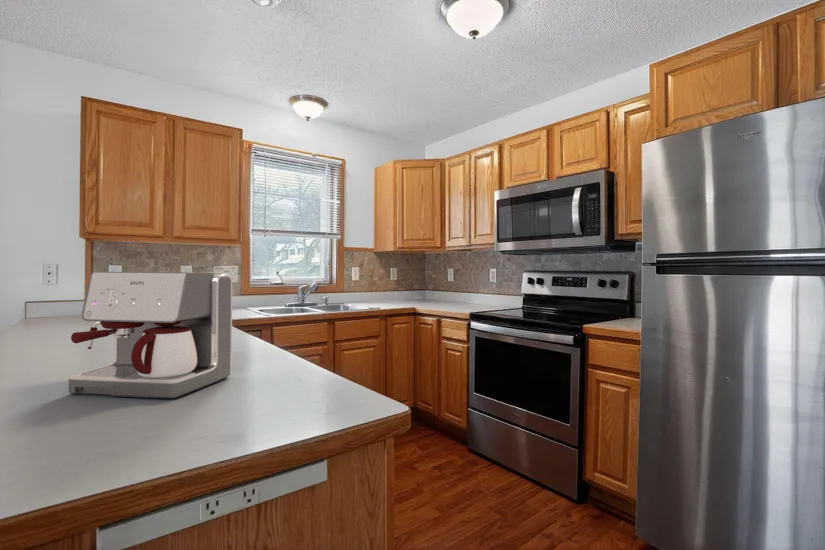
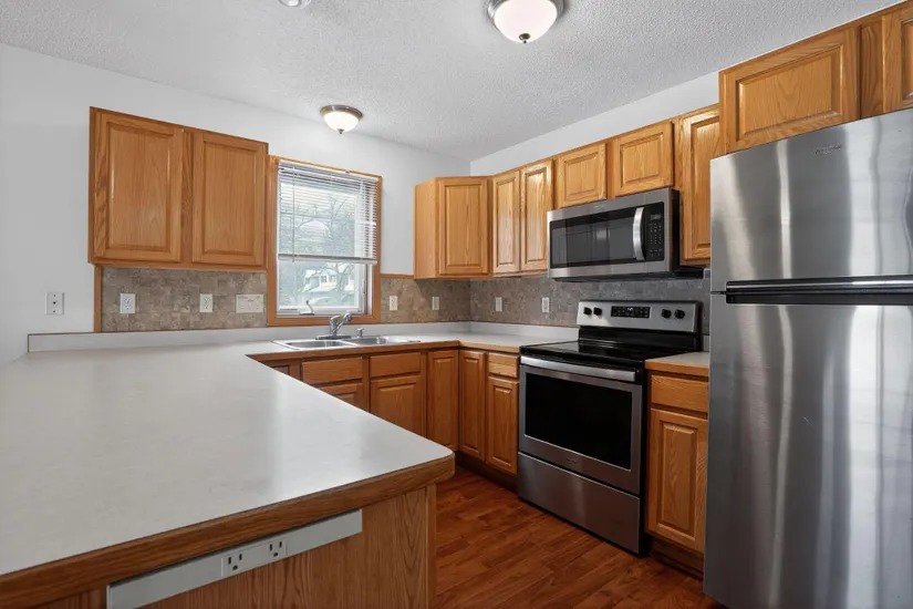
- coffee maker (156, 327)
